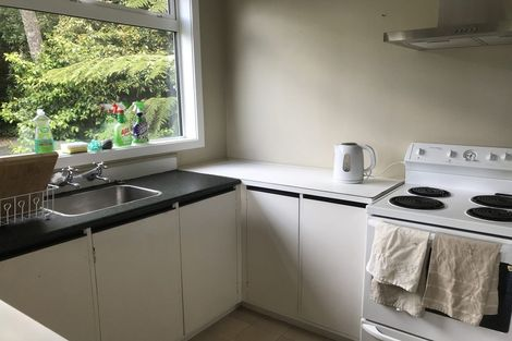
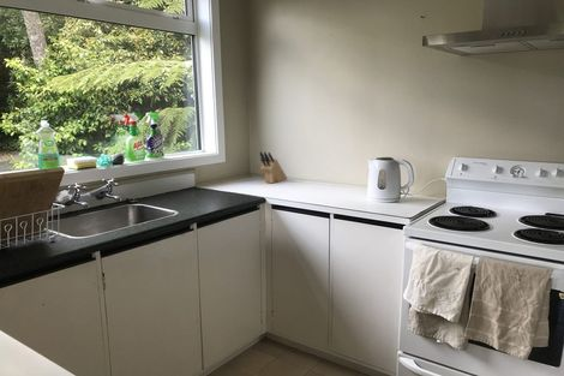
+ knife block (272, 166)
